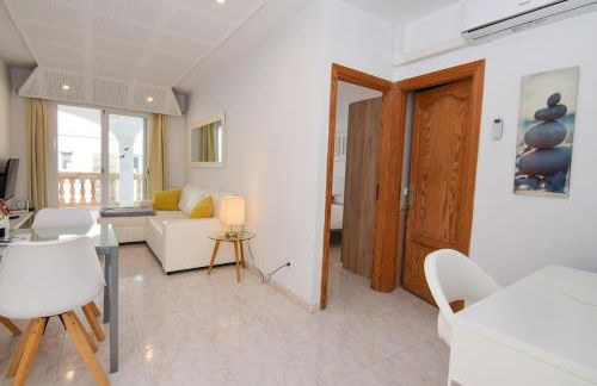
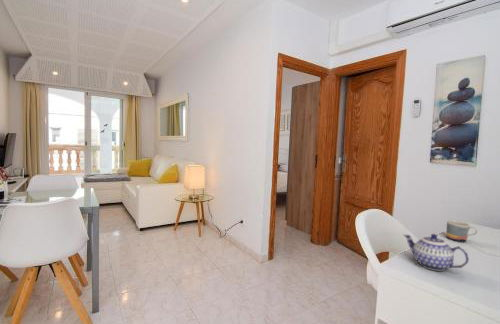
+ teapot (433, 250)
+ mug (461, 232)
